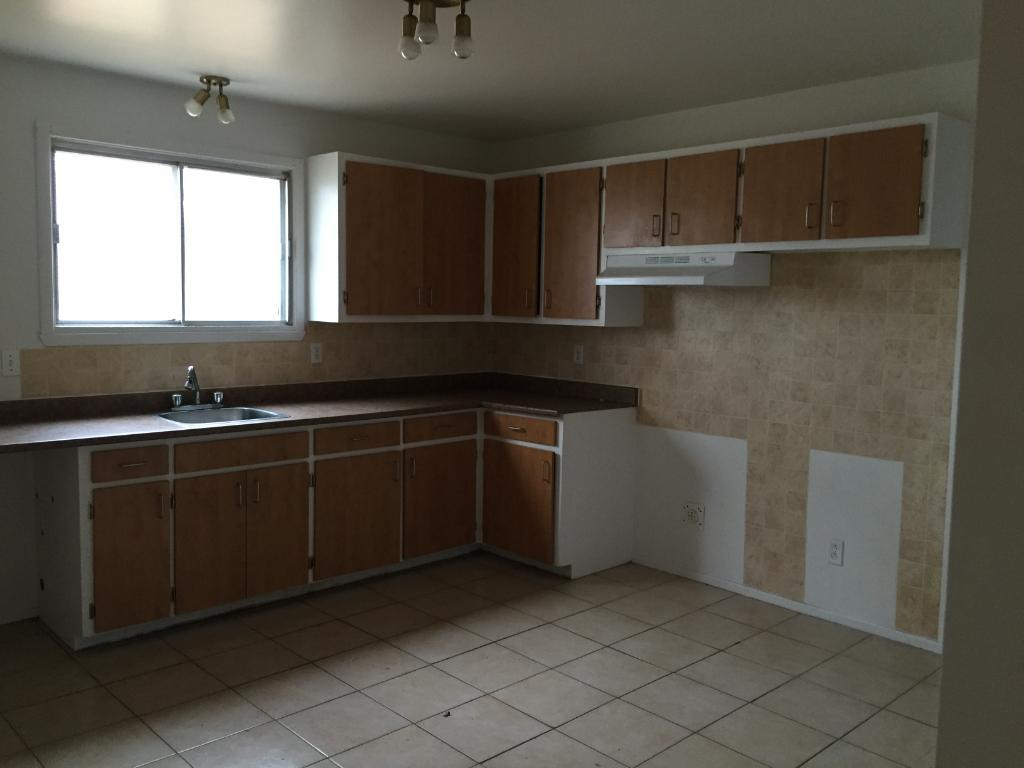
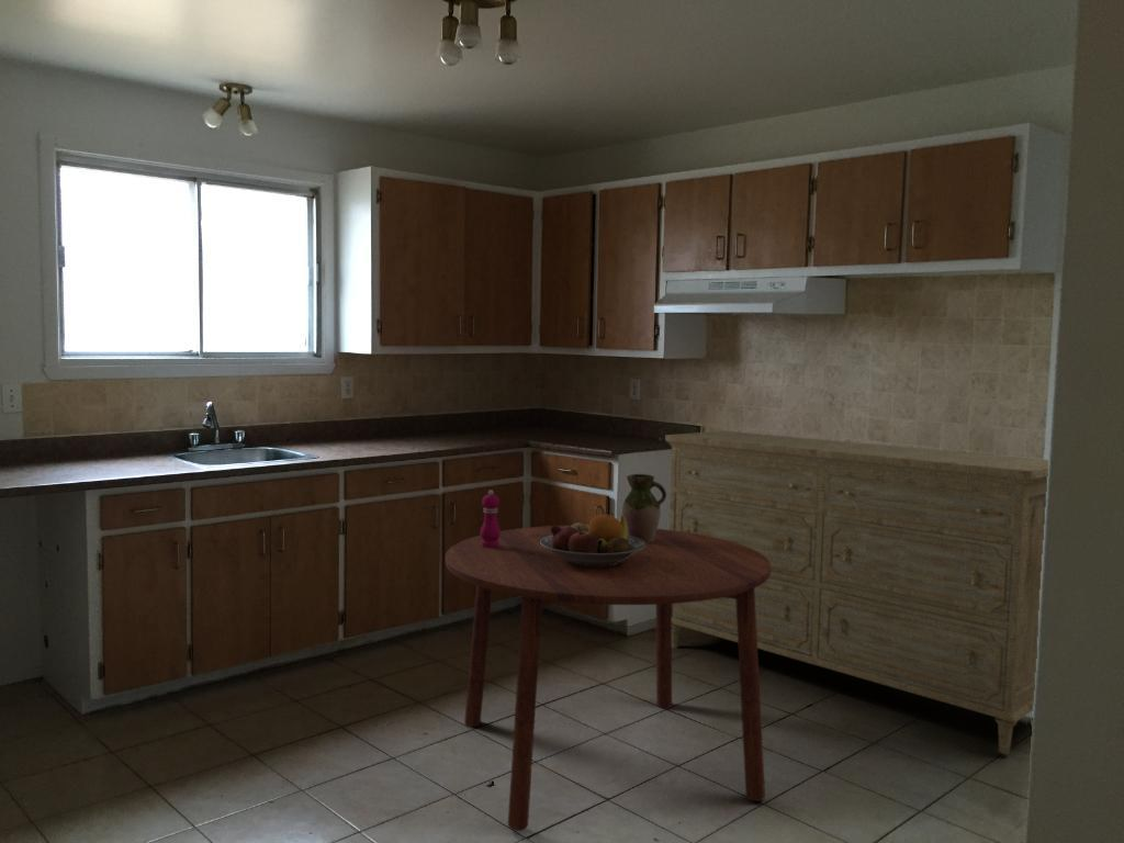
+ dresser (843, 565)
+ fruit bowl (592, 537)
+ pitcher (643, 507)
+ dining table (656, 656)
+ pepper mill (490, 517)
